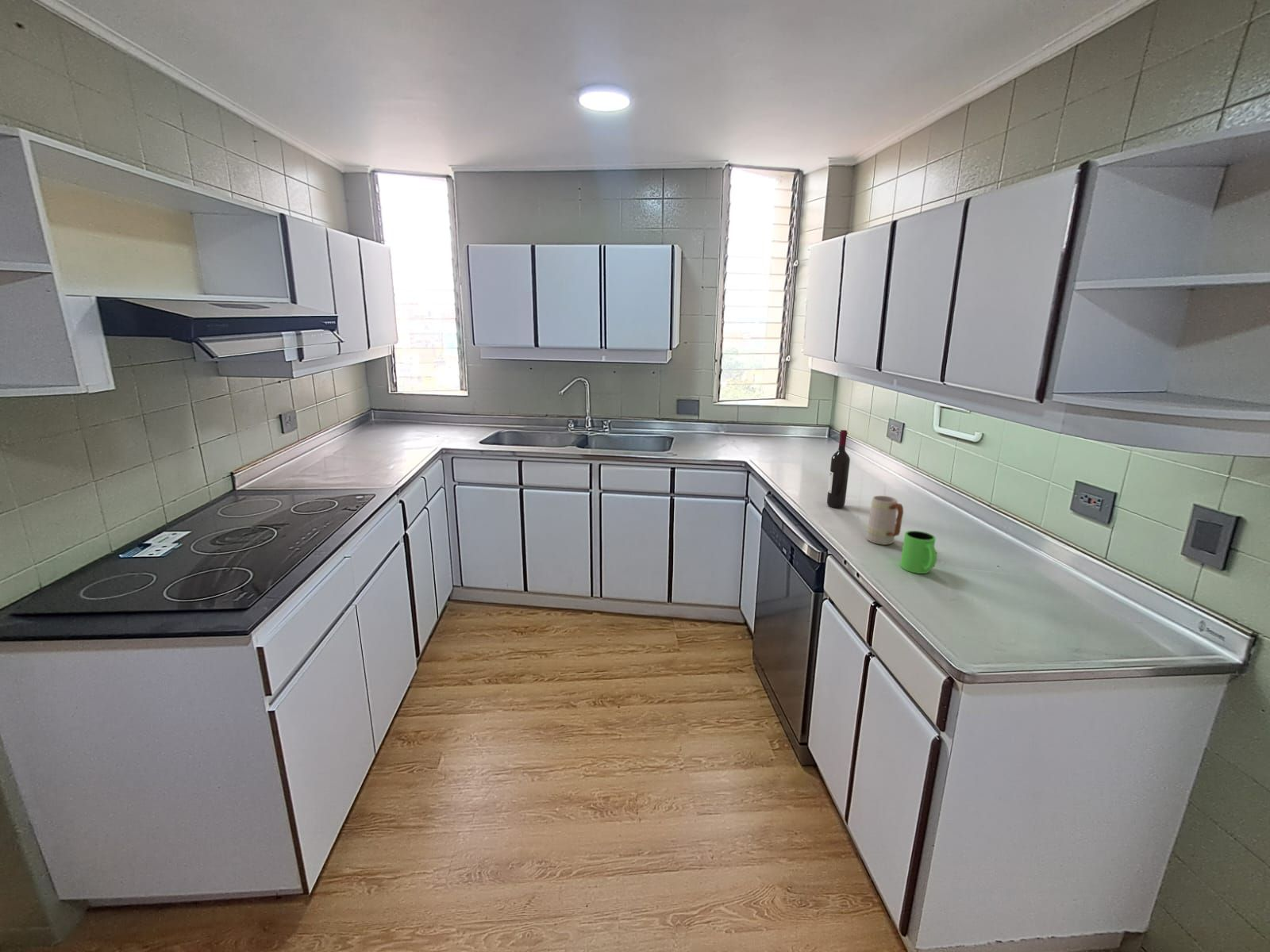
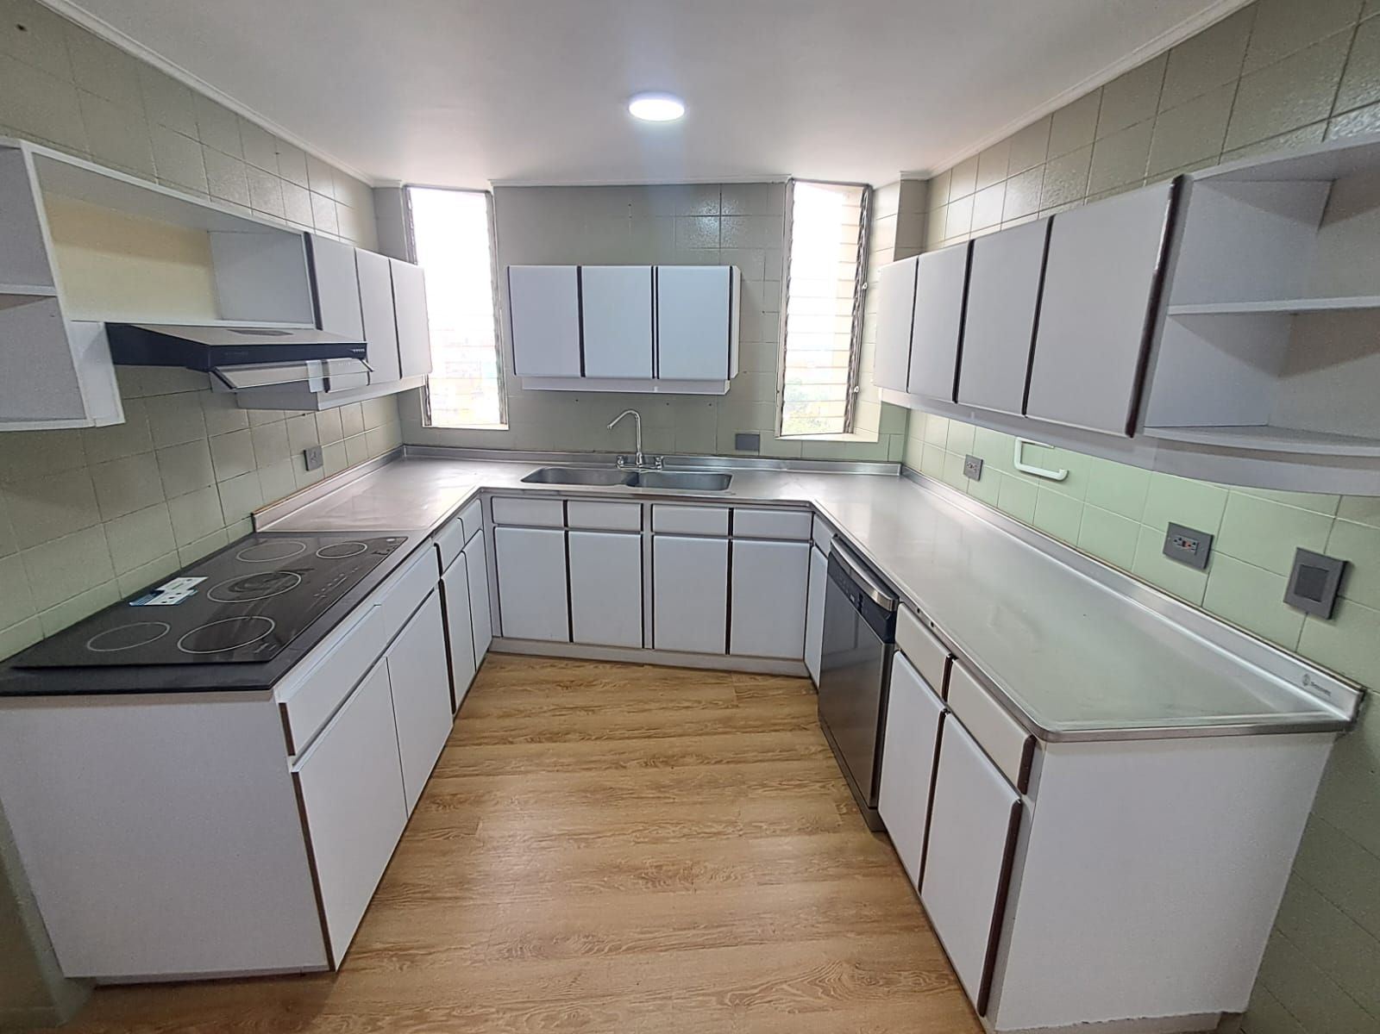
- mug (886, 520)
- mug (921, 554)
- wine bottle (839, 468)
